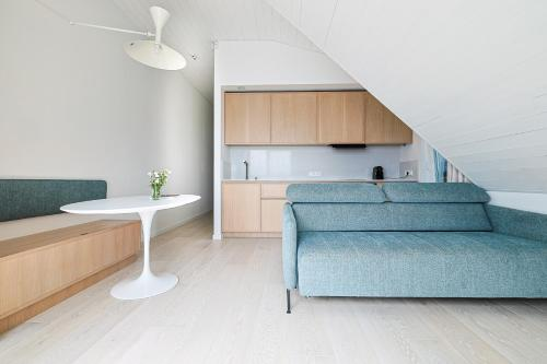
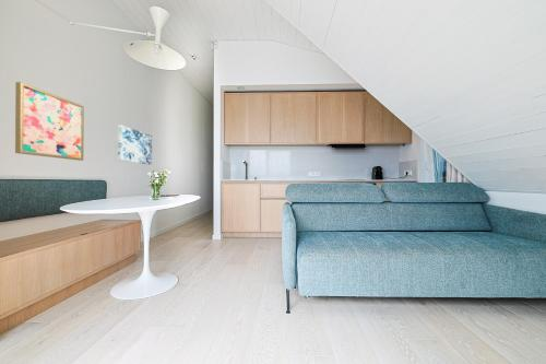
+ wall art (54, 126)
+ wall art (136, 146)
